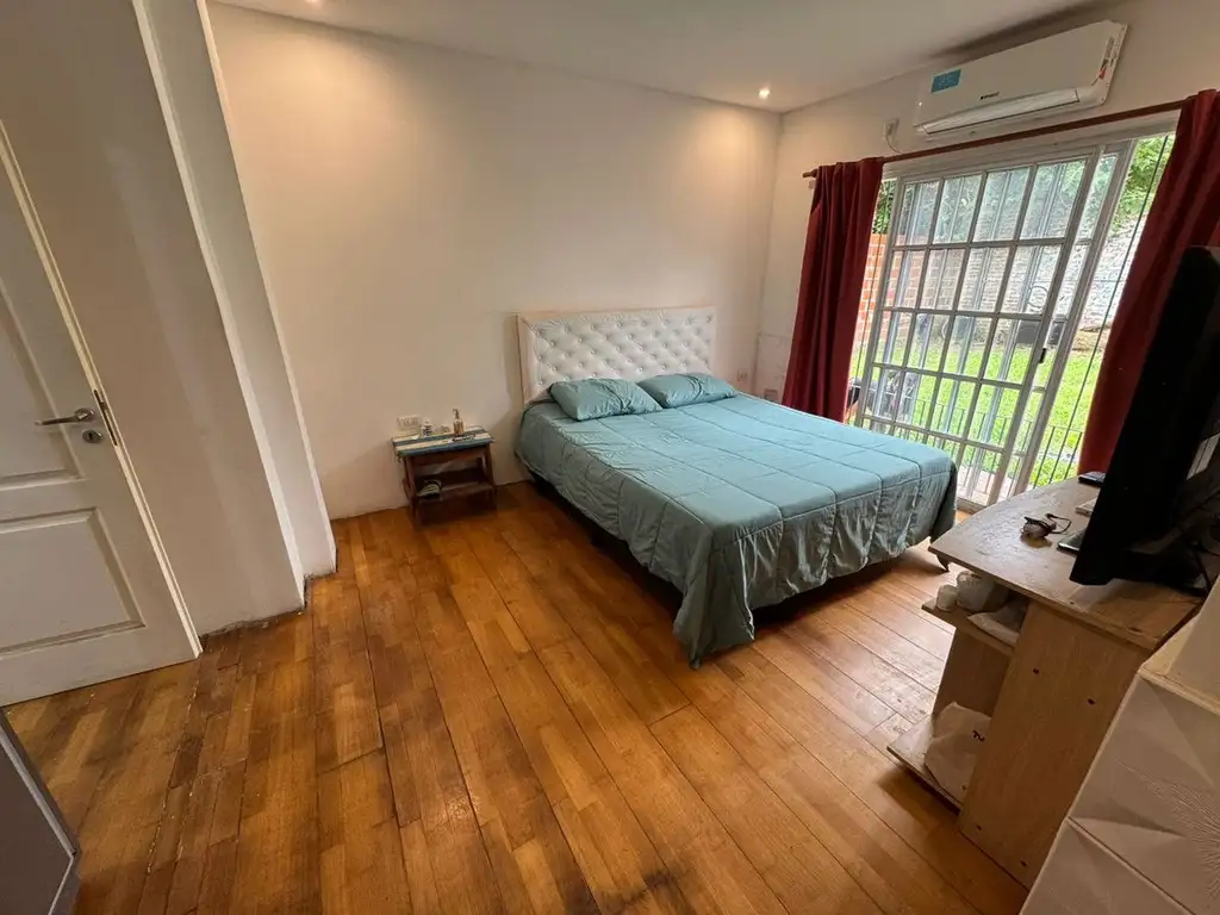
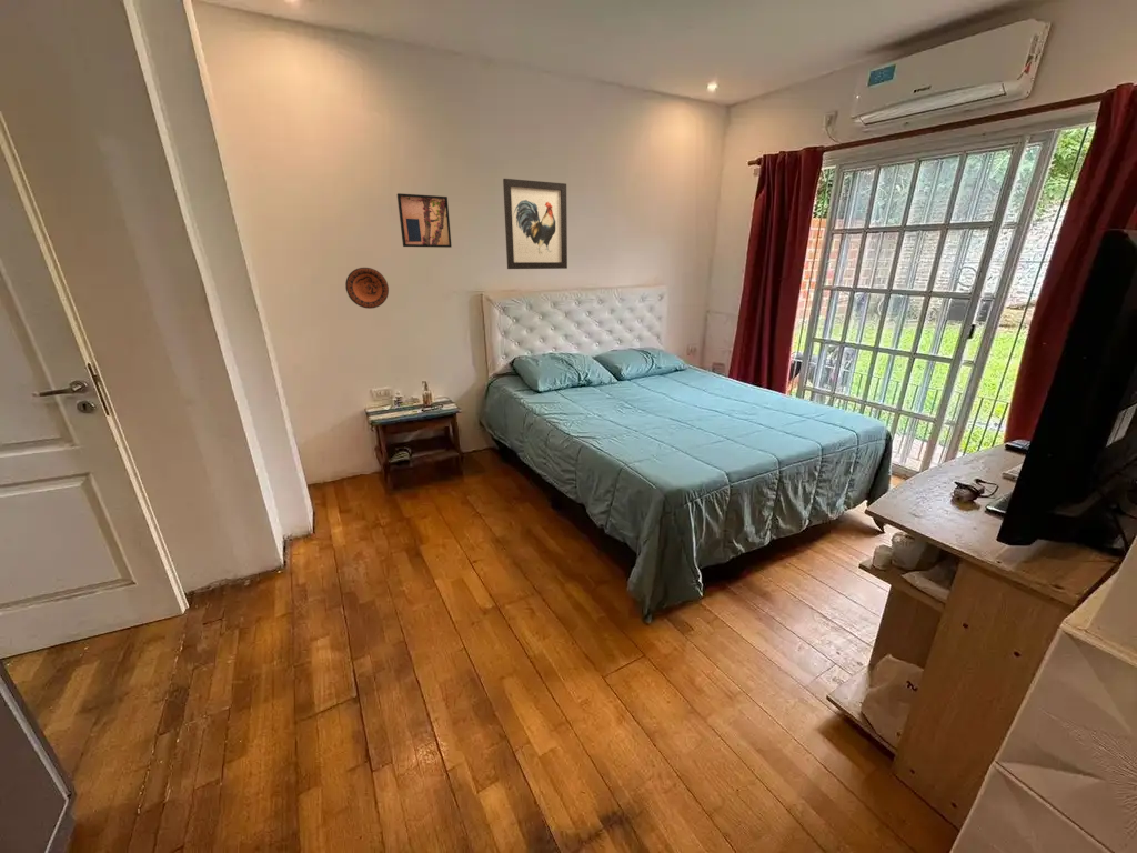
+ wall art (424, 221)
+ decorative plate (366, 288)
+ wall art (536, 225)
